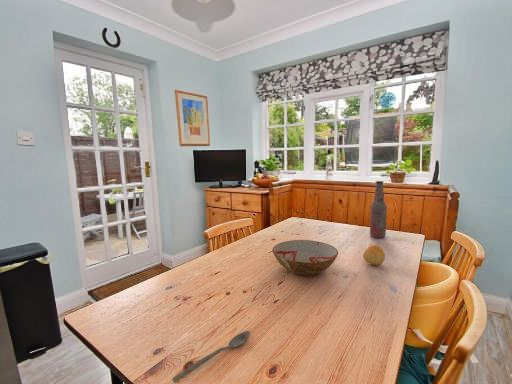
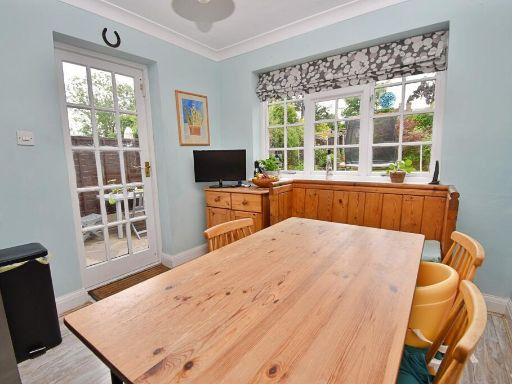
- bowl (304, 259)
- bottle (378, 209)
- fruit (373, 255)
- spoon (215, 353)
